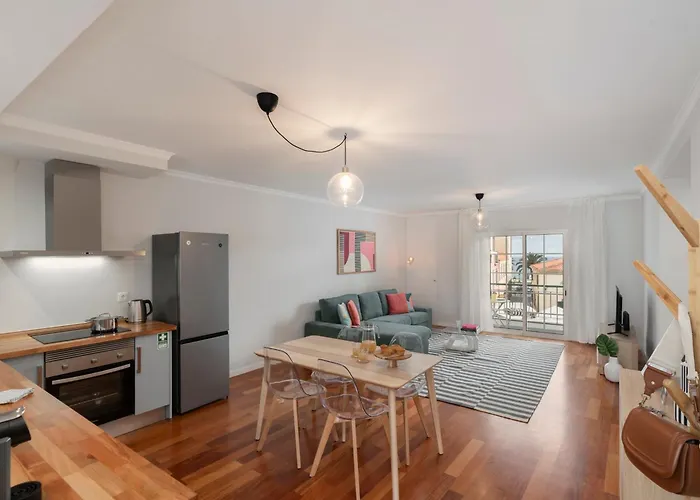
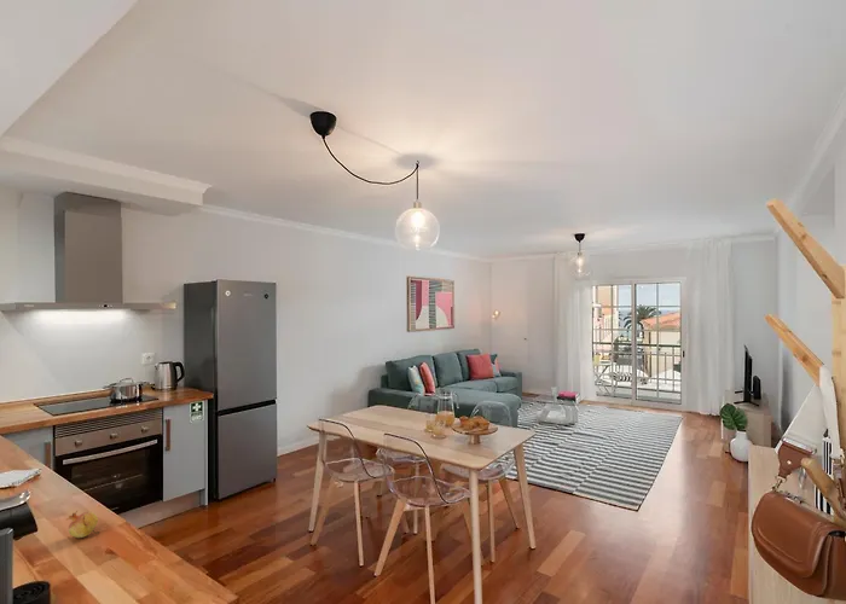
+ fruit (82, 523)
